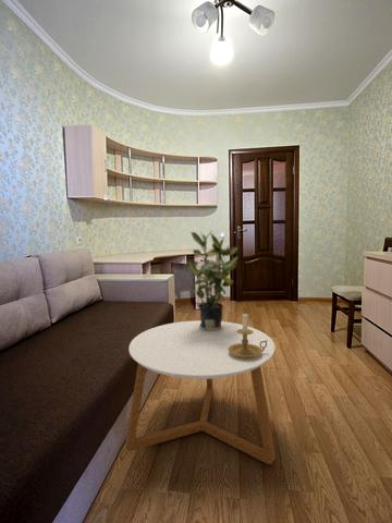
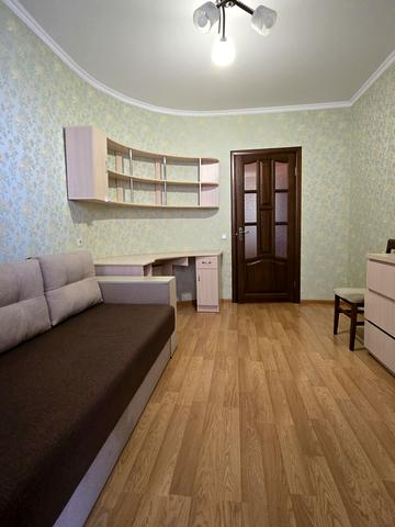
- potted plant (213, 280)
- coffee table (207, 384)
- candle holder (247, 332)
